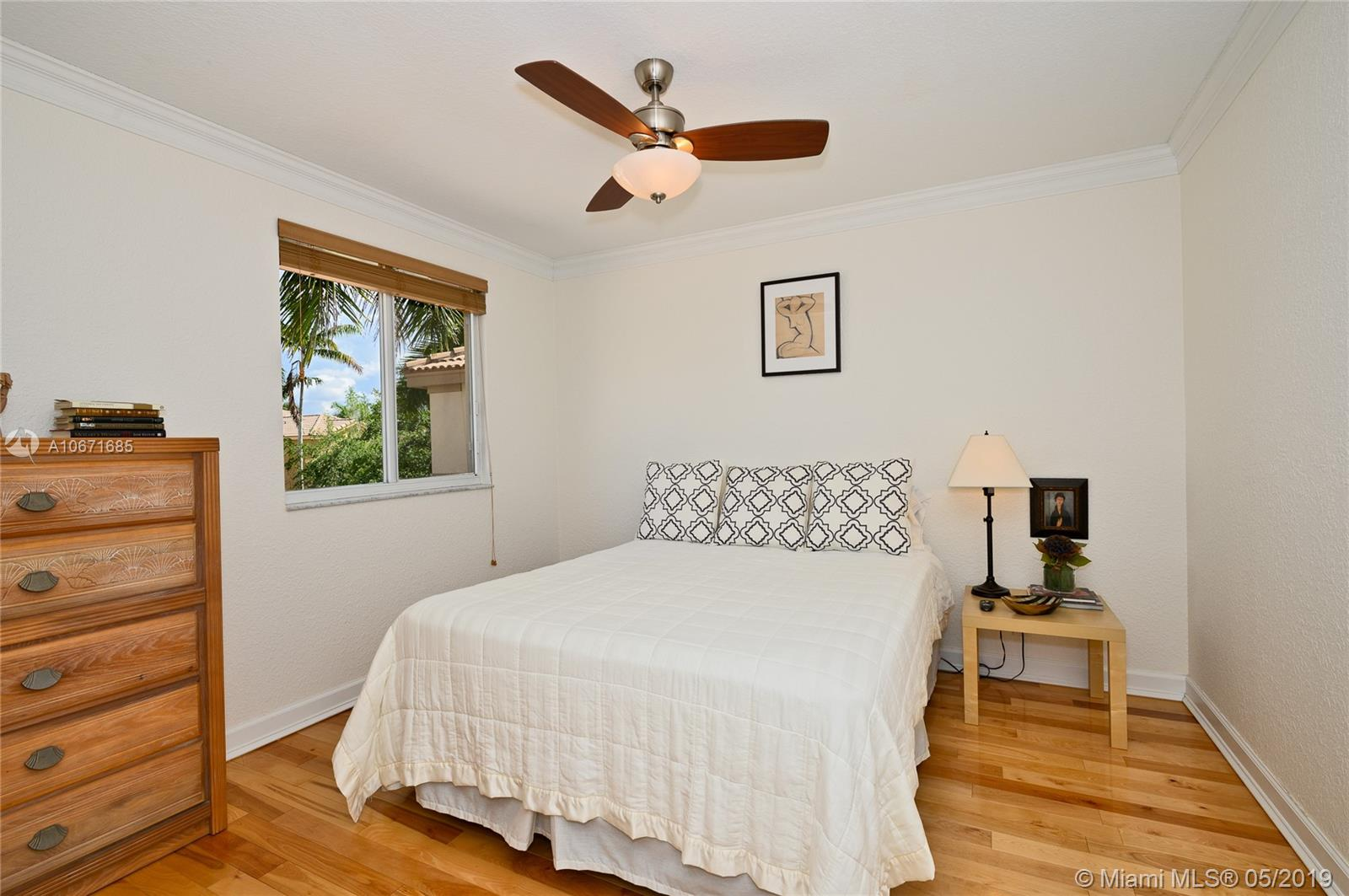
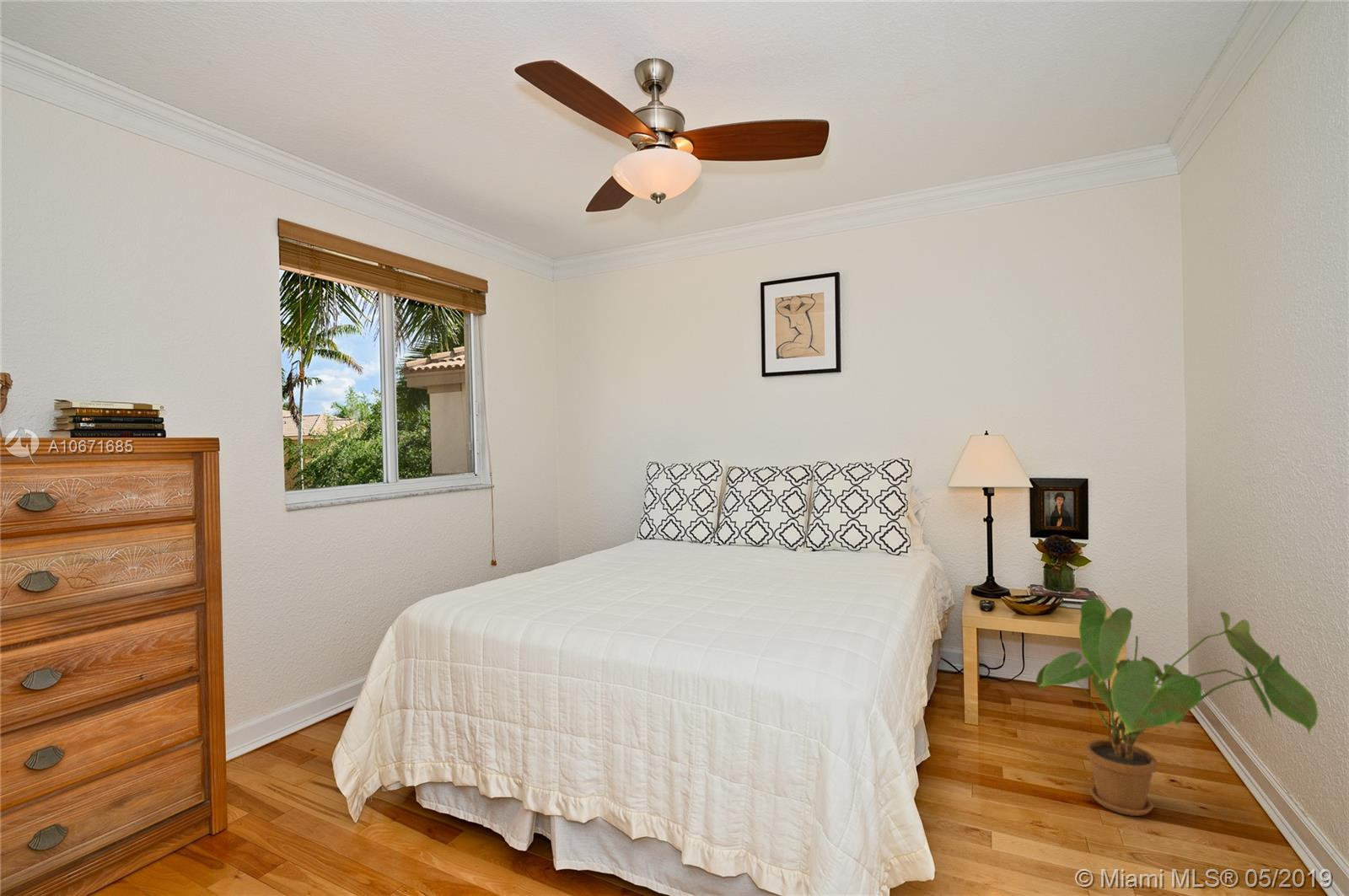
+ house plant (1155, 711)
